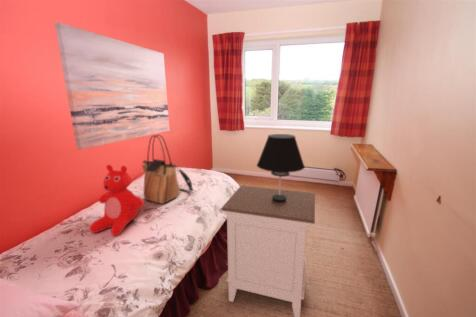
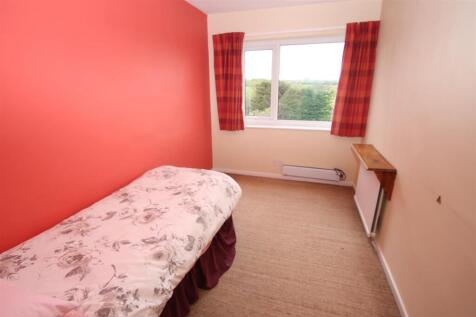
- nightstand (269, 245)
- tote bag (167, 165)
- wall art (128, 92)
- table lamp (280, 168)
- teddy bear (113, 197)
